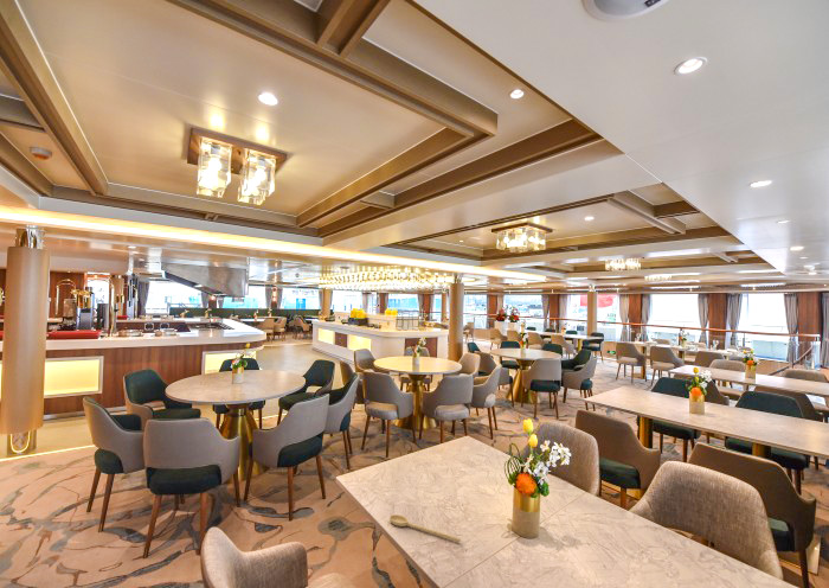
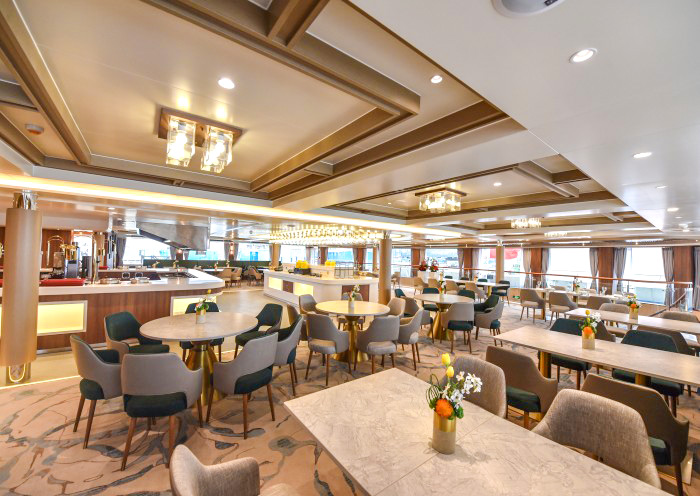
- spoon (423, 528)
